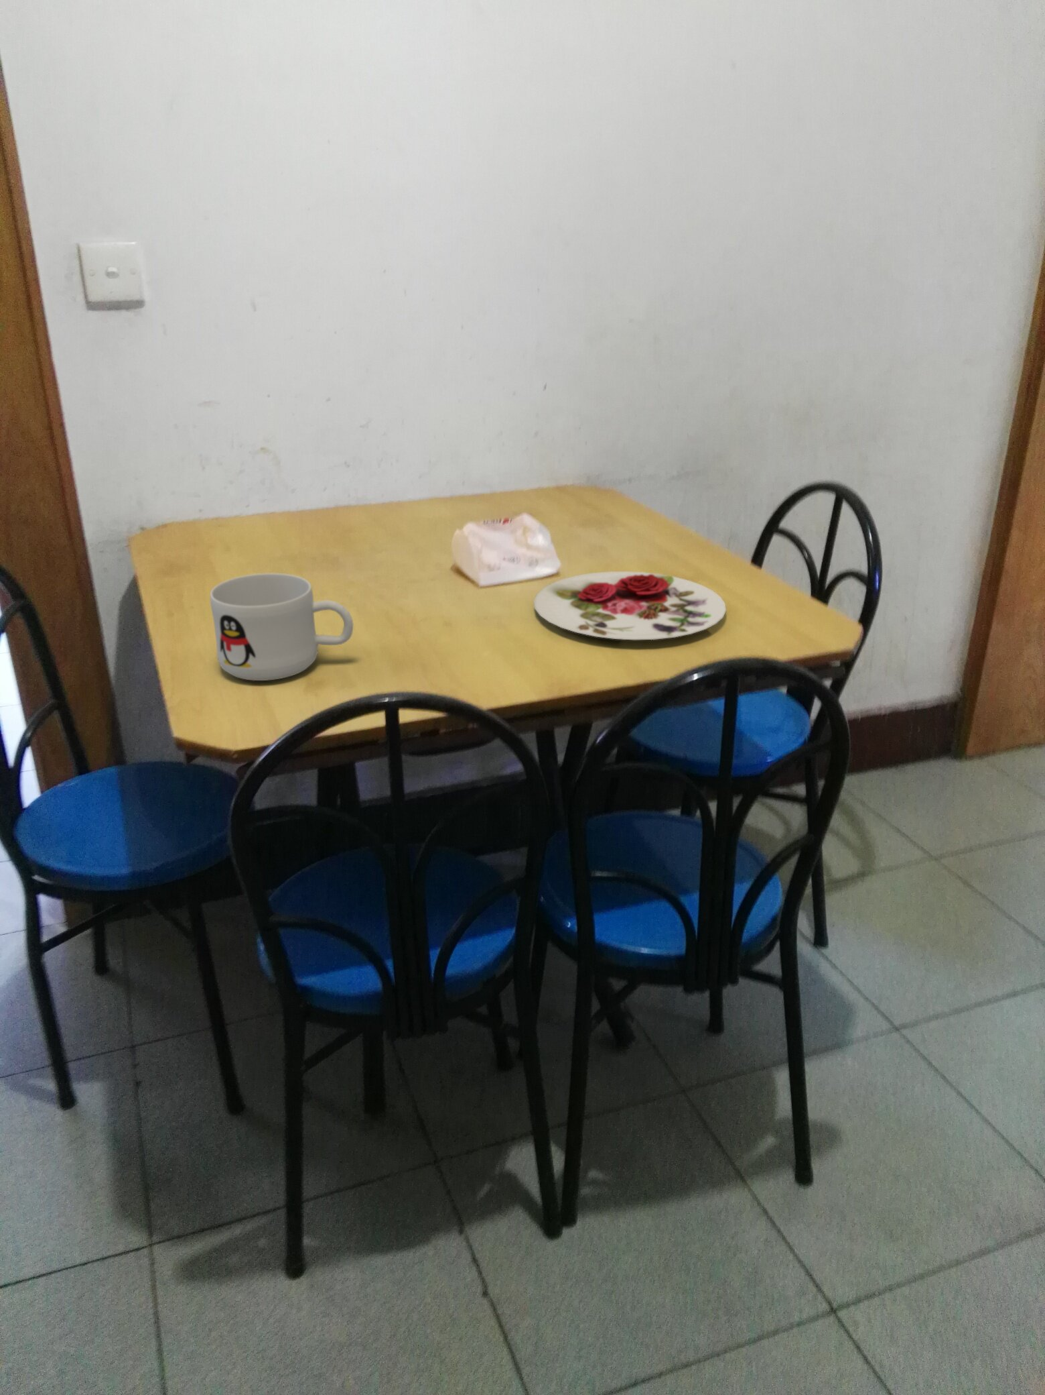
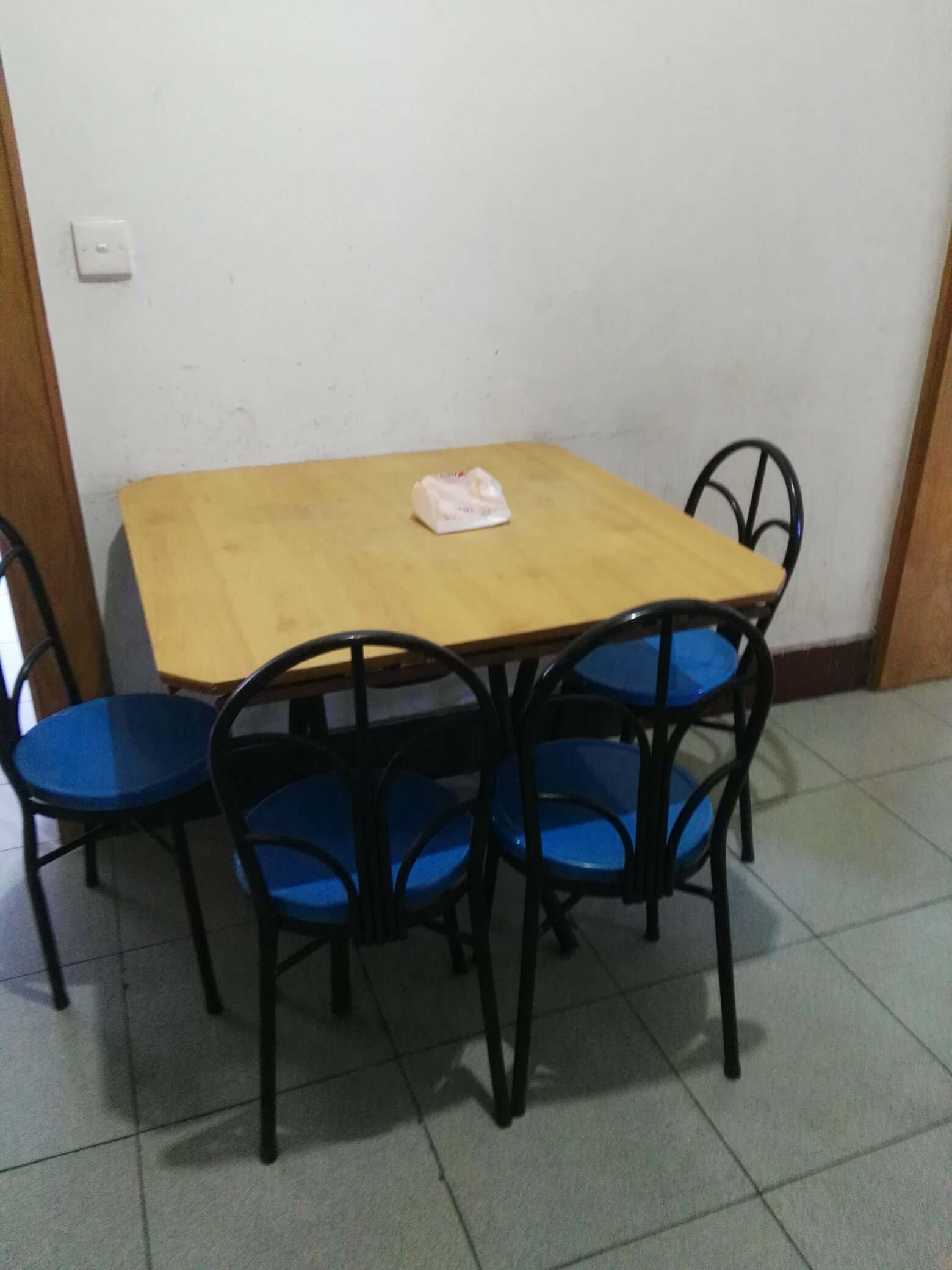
- mug (284, 626)
- plate (629, 602)
